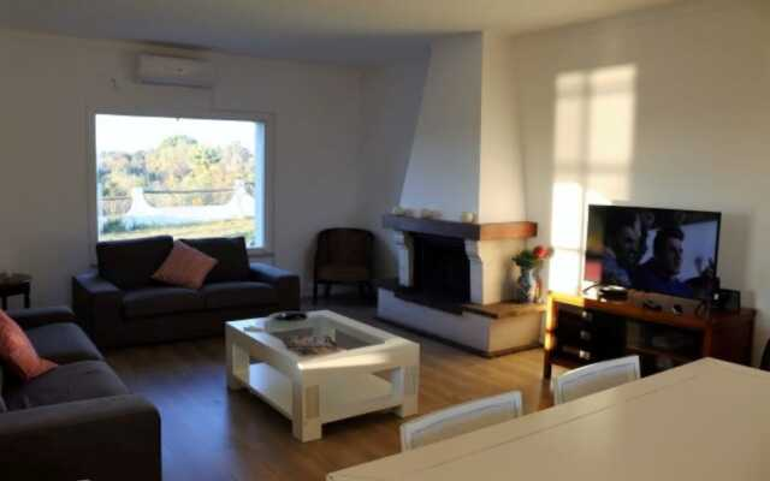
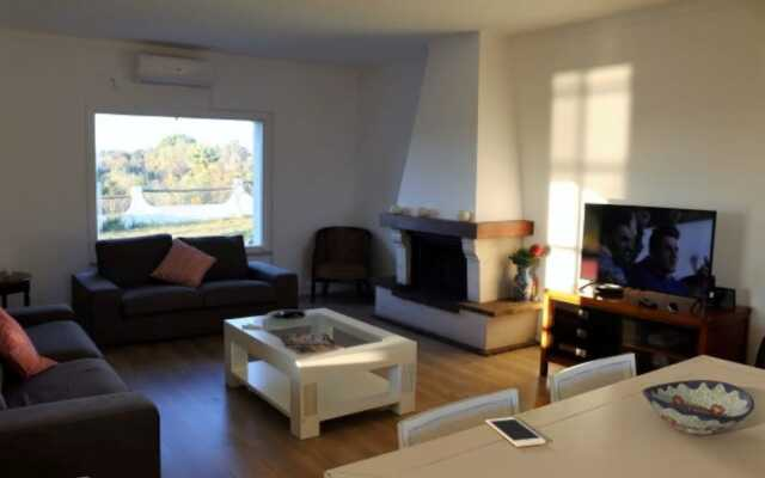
+ decorative bowl (696, 410)
+ cell phone (514, 430)
